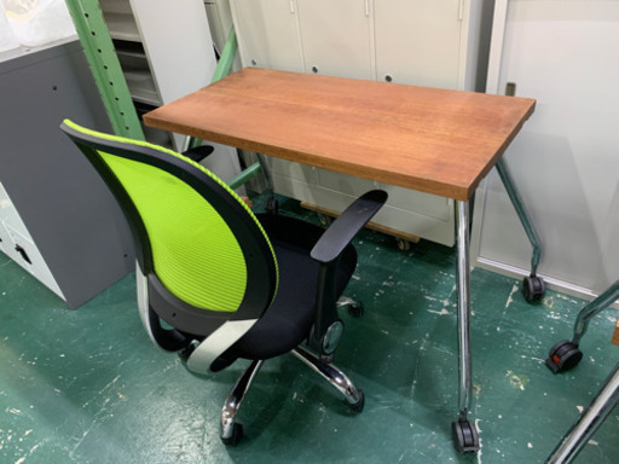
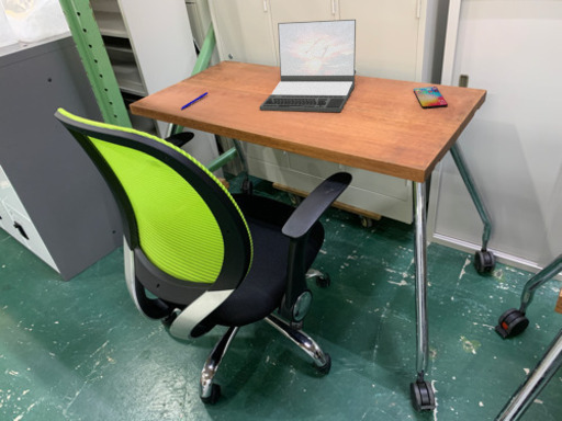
+ laptop (307, 65)
+ pen (193, 101)
+ smartphone (429, 96)
